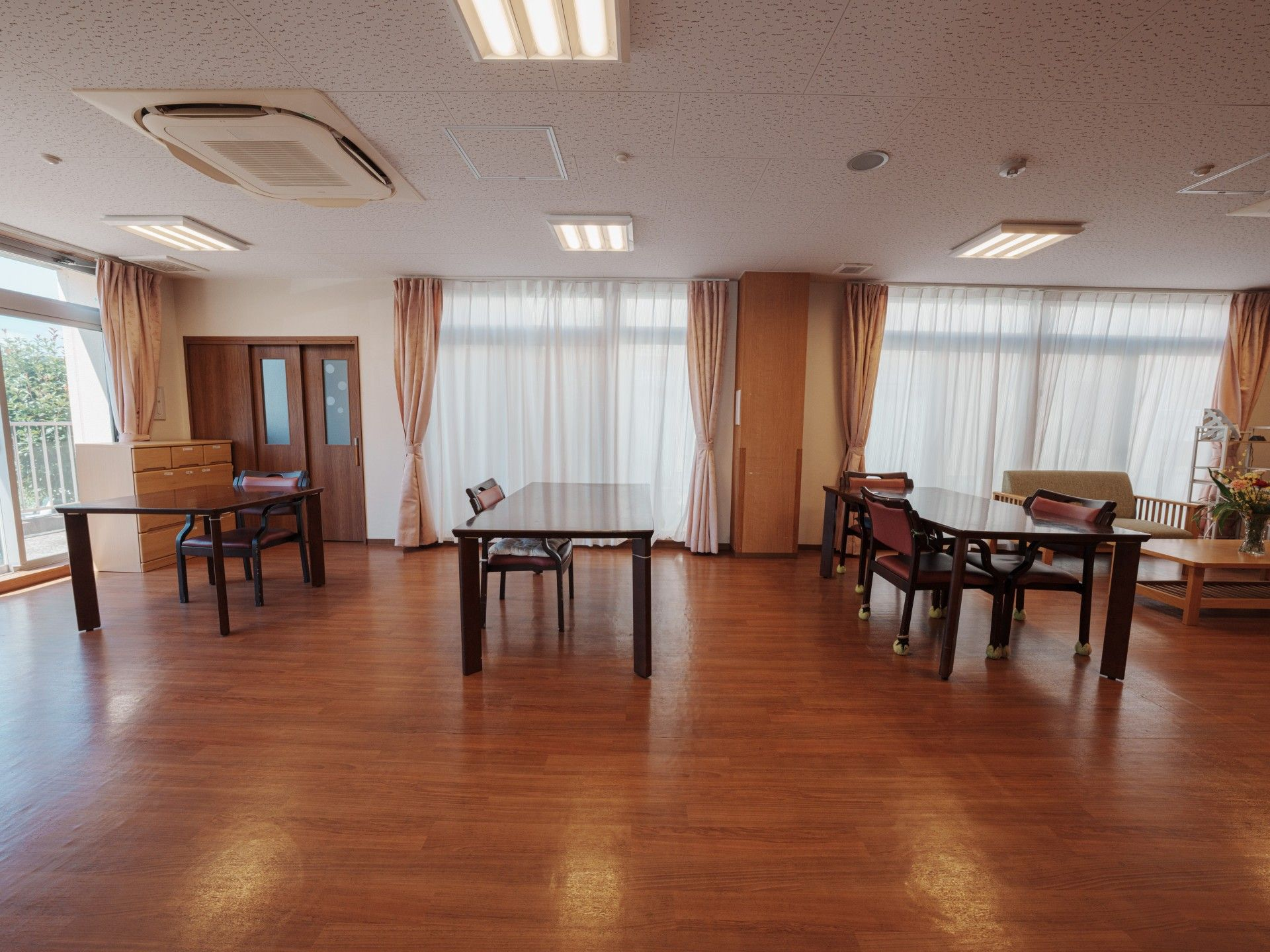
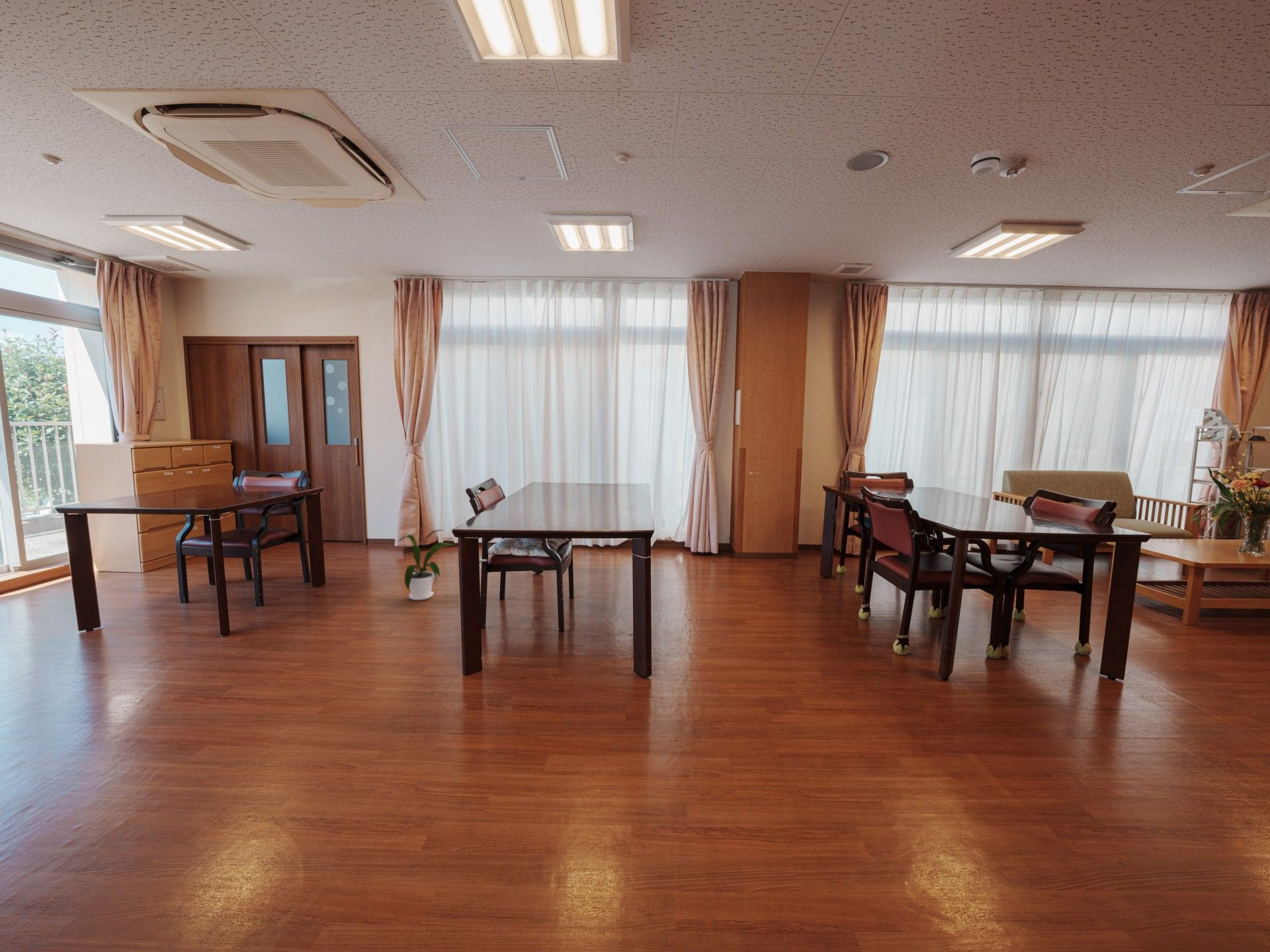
+ house plant (423, 563)
+ smoke detector (985, 163)
